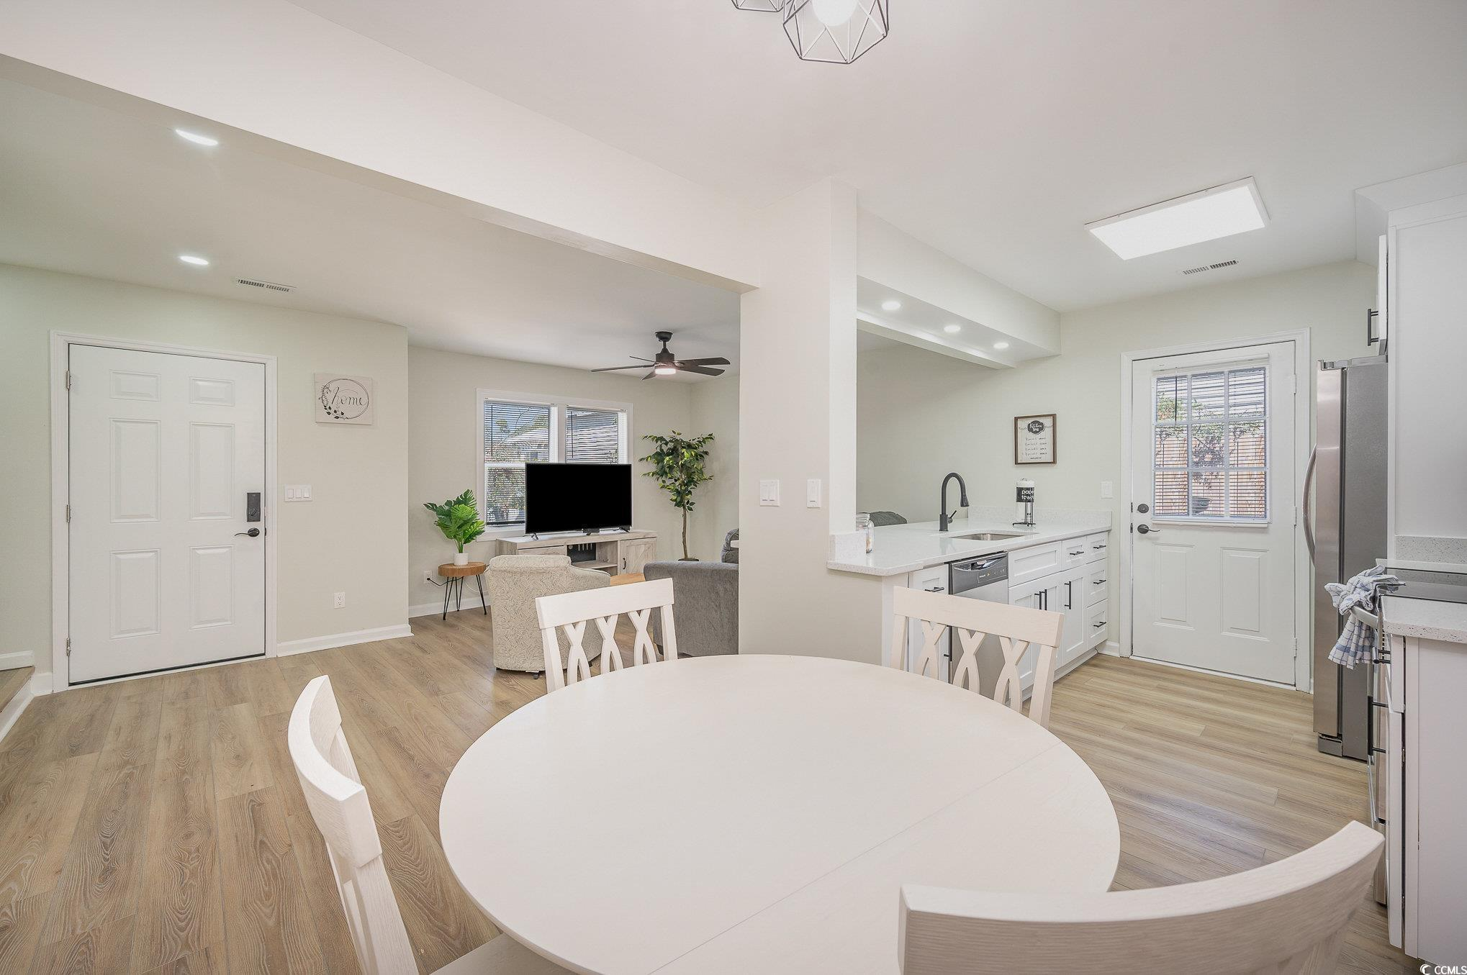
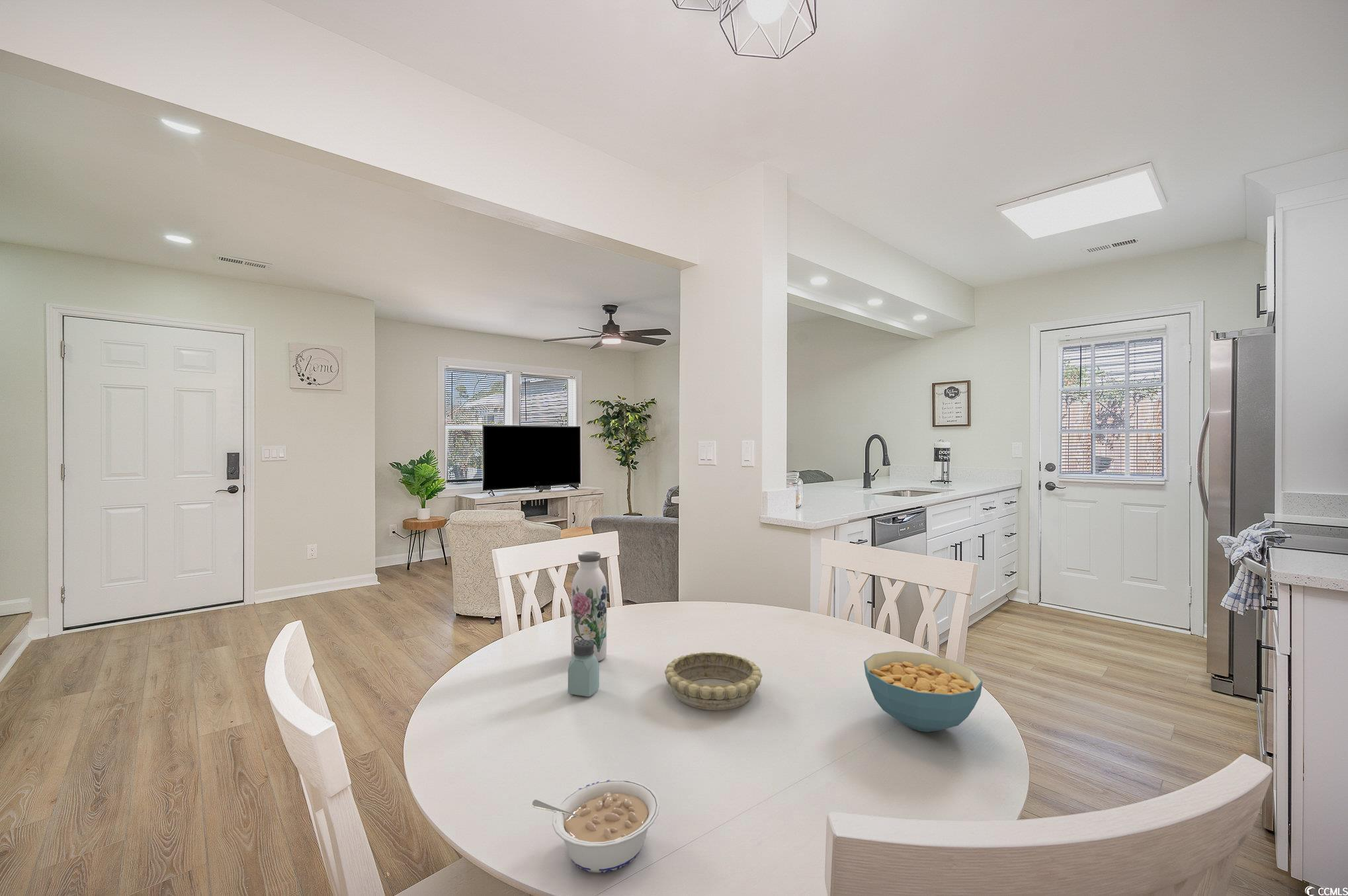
+ saltshaker (583, 667)
+ water bottle (589, 604)
+ cereal bowl (920, 697)
+ decorative bowl (713, 678)
+ legume (603, 826)
